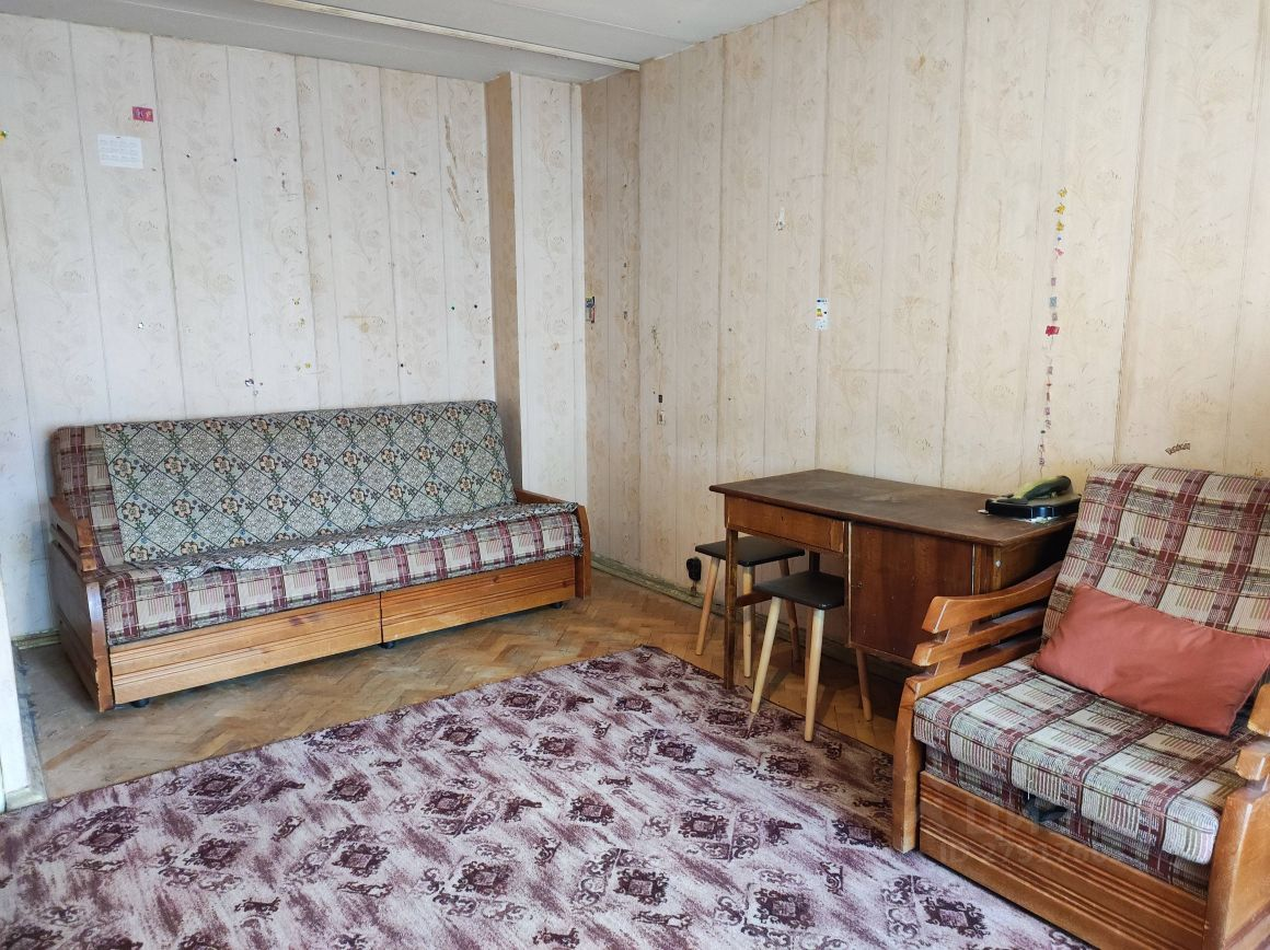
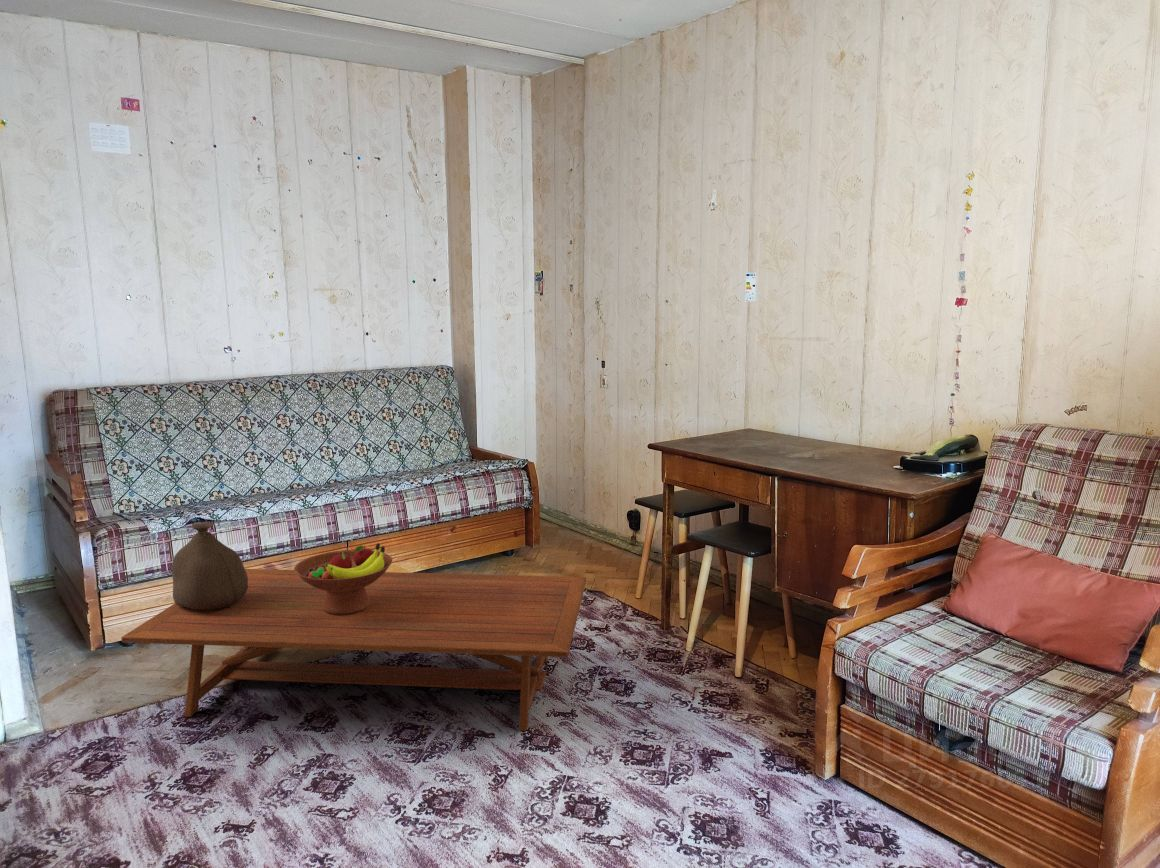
+ fruit bowl (344, 576)
+ bag (204, 563)
+ coffee table (377, 644)
